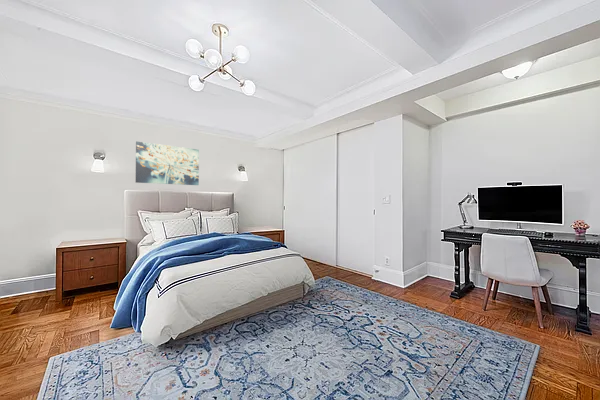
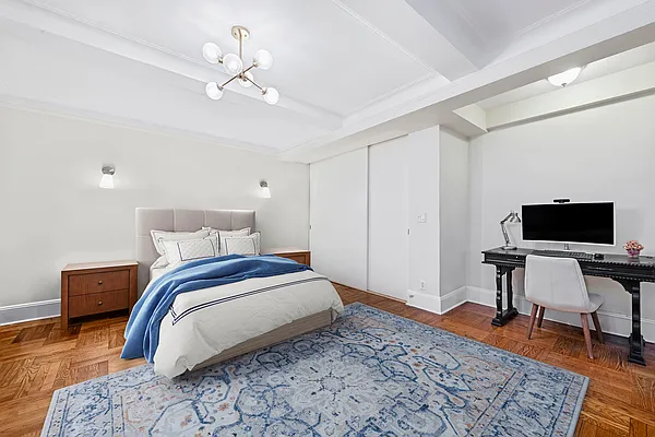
- wall art (169, 165)
